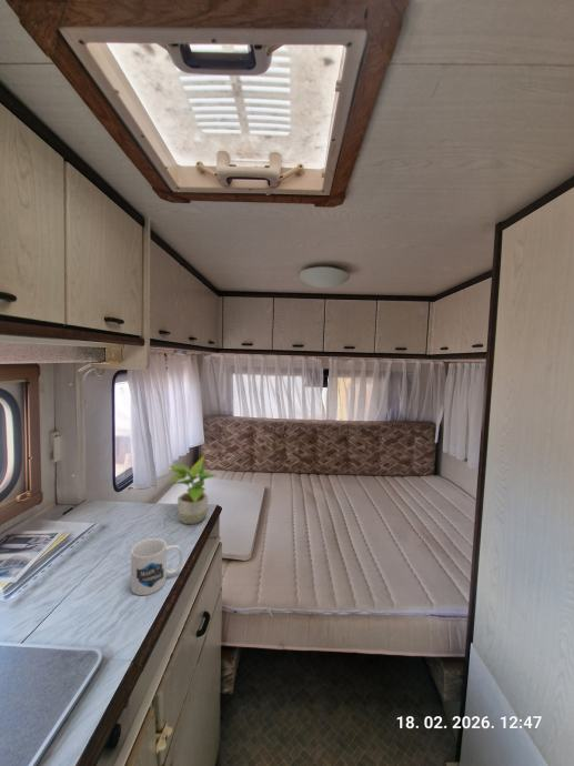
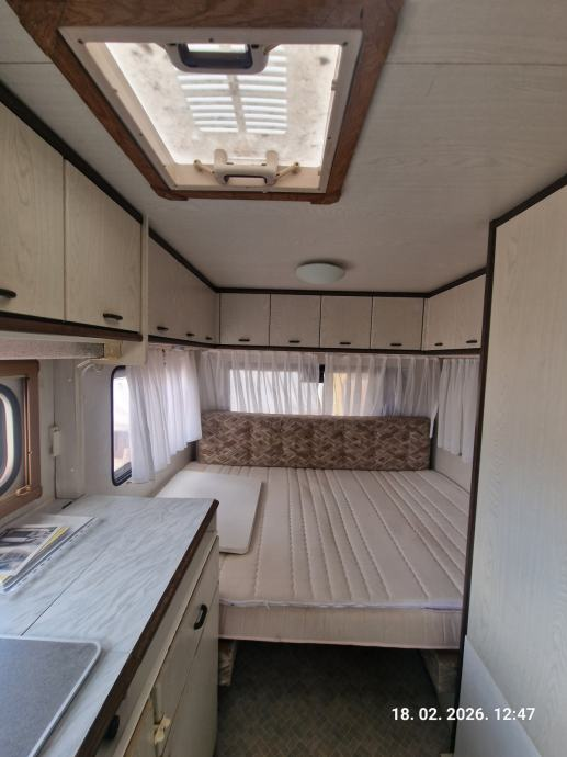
- potted plant (188, 491)
- mug (154, 564)
